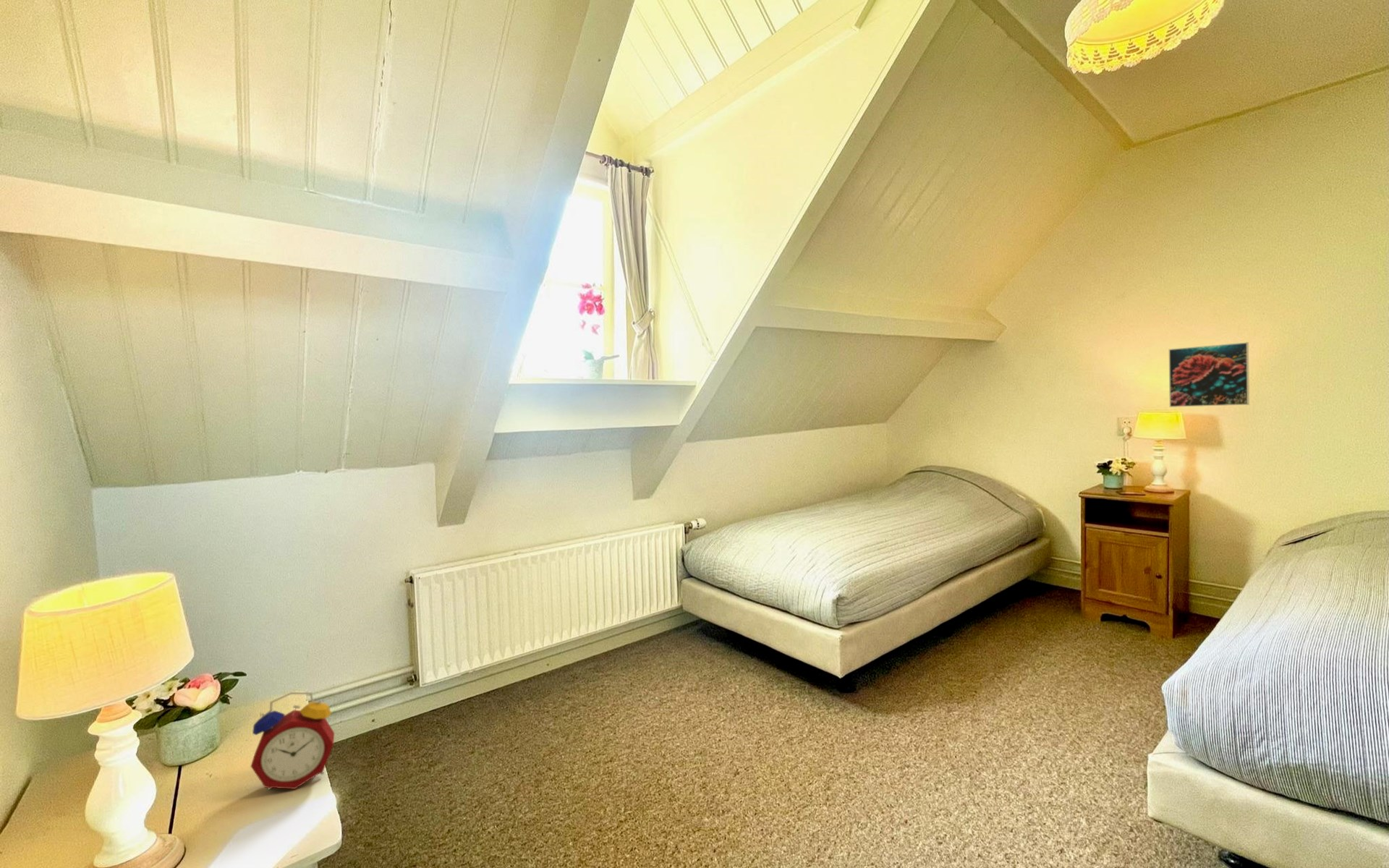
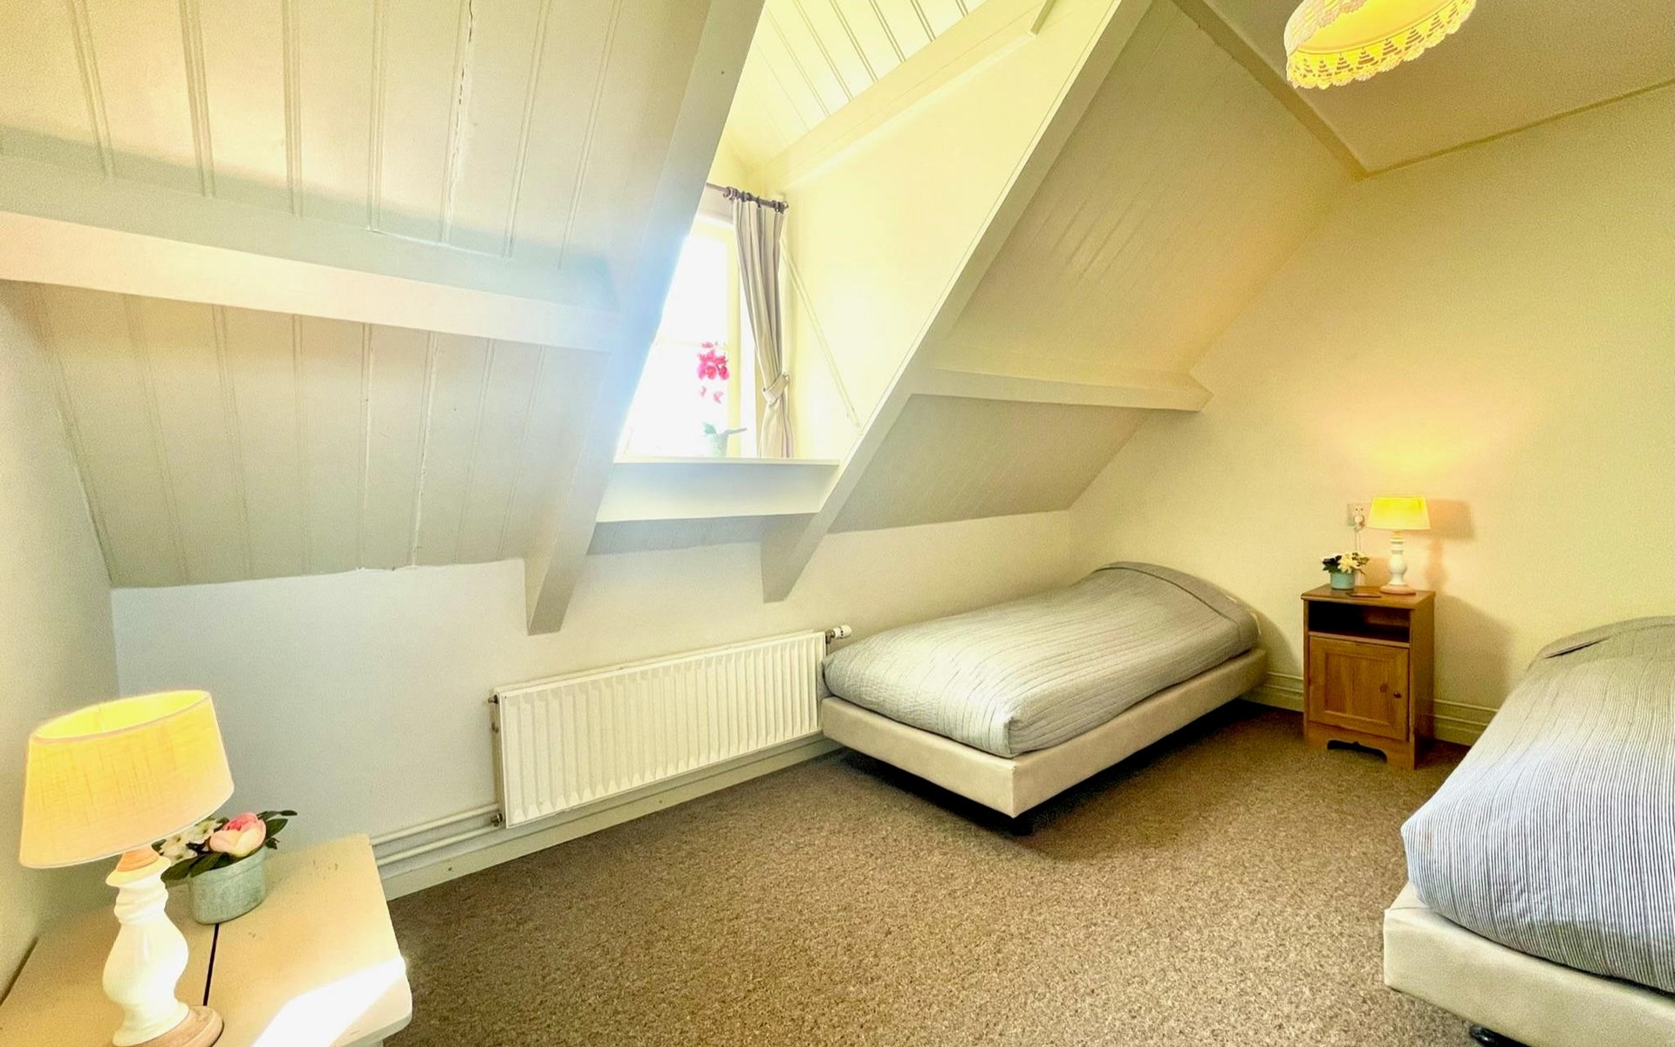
- alarm clock (294, 734)
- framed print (1207, 375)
